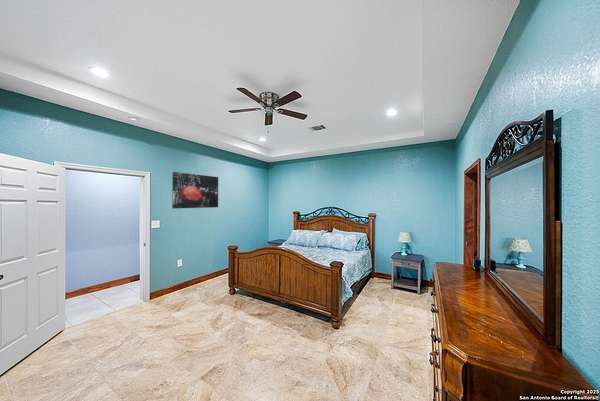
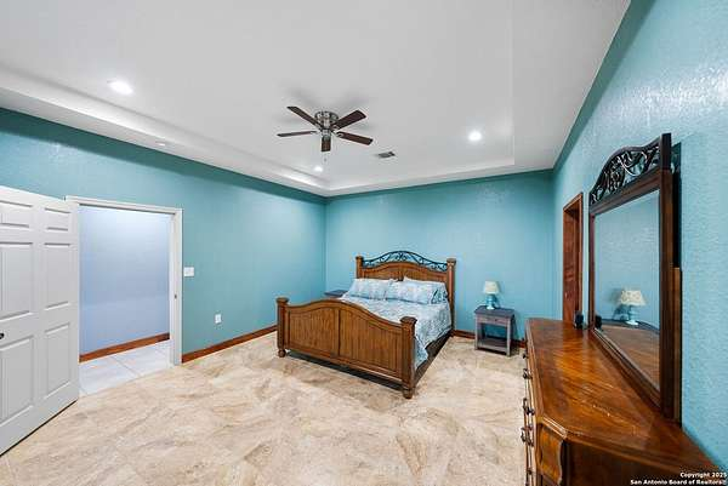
- wall art (197, 191)
